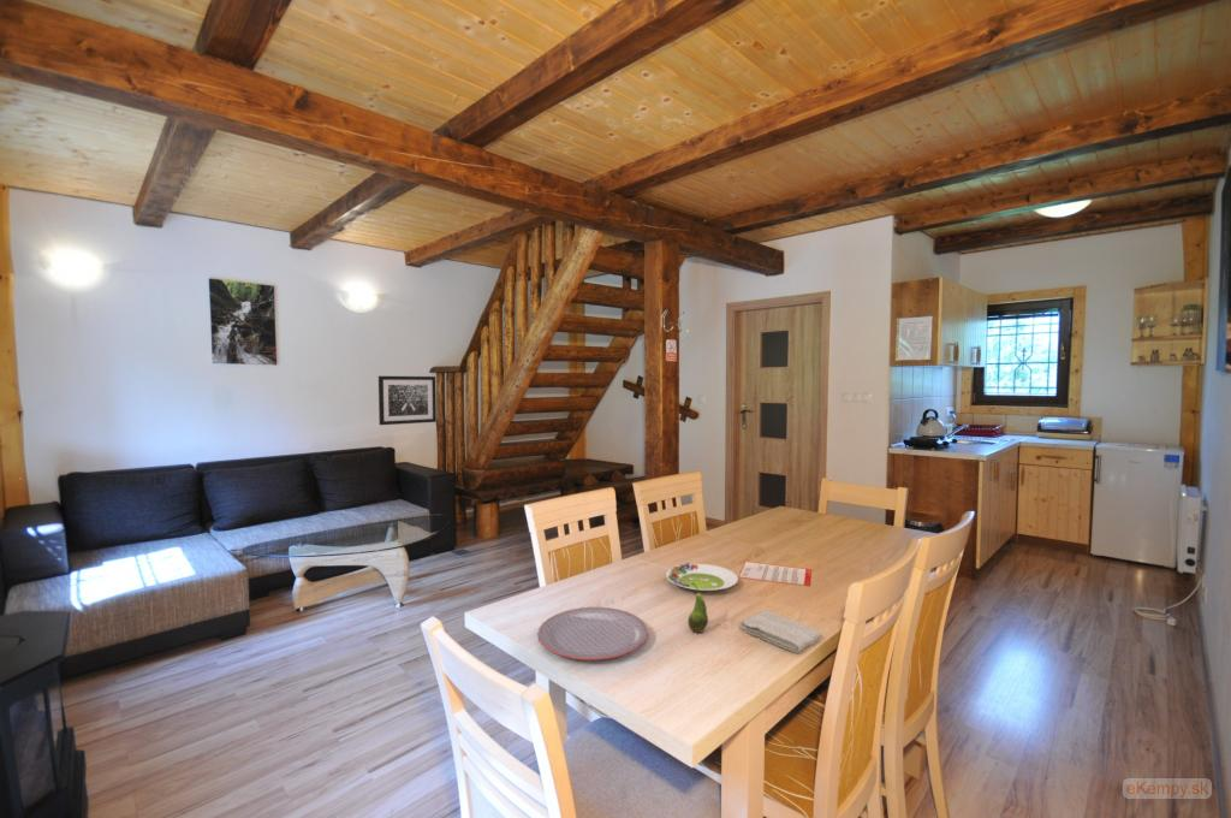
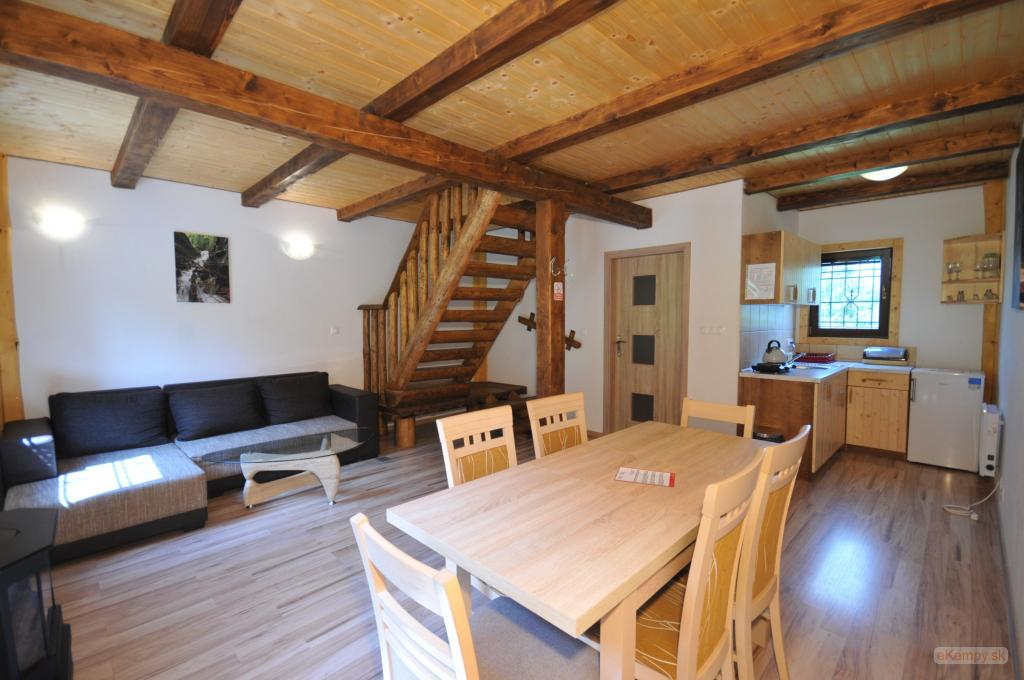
- fruit (697, 607)
- washcloth (779, 629)
- plate (593, 634)
- salad plate (701, 577)
- wall art (408, 399)
